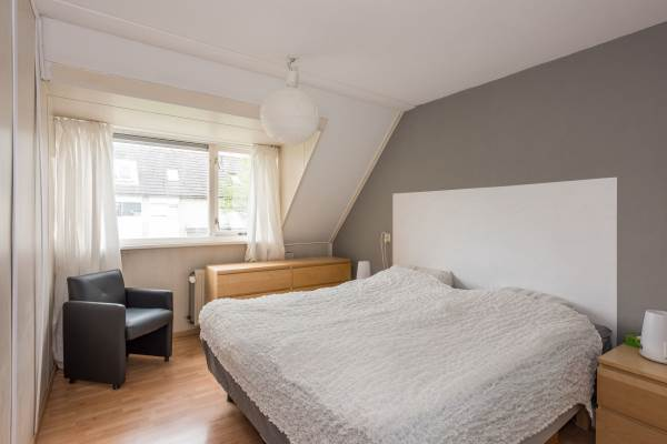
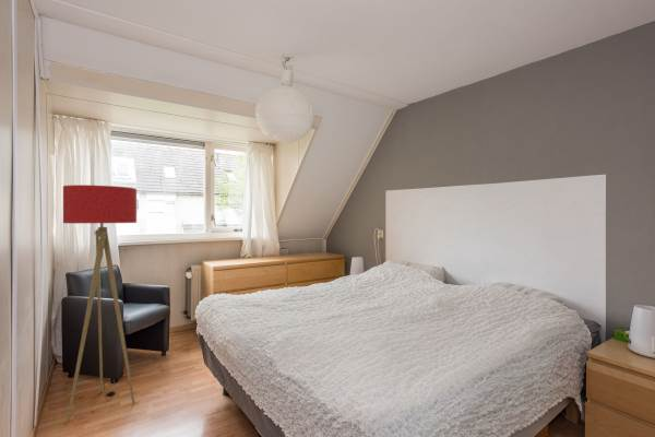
+ floor lamp (102, 296)
